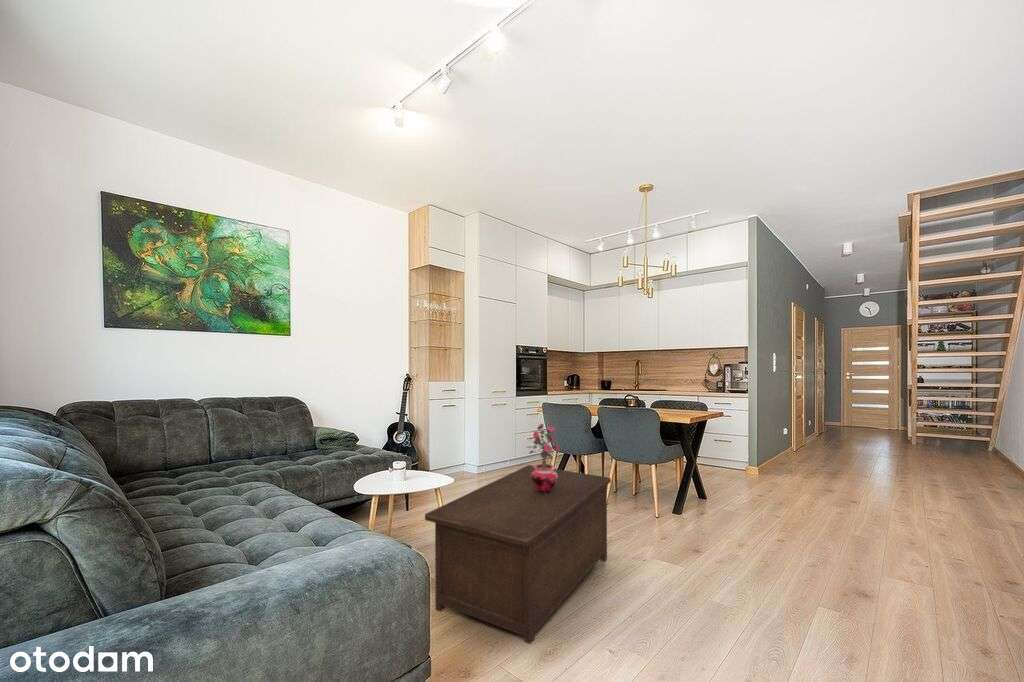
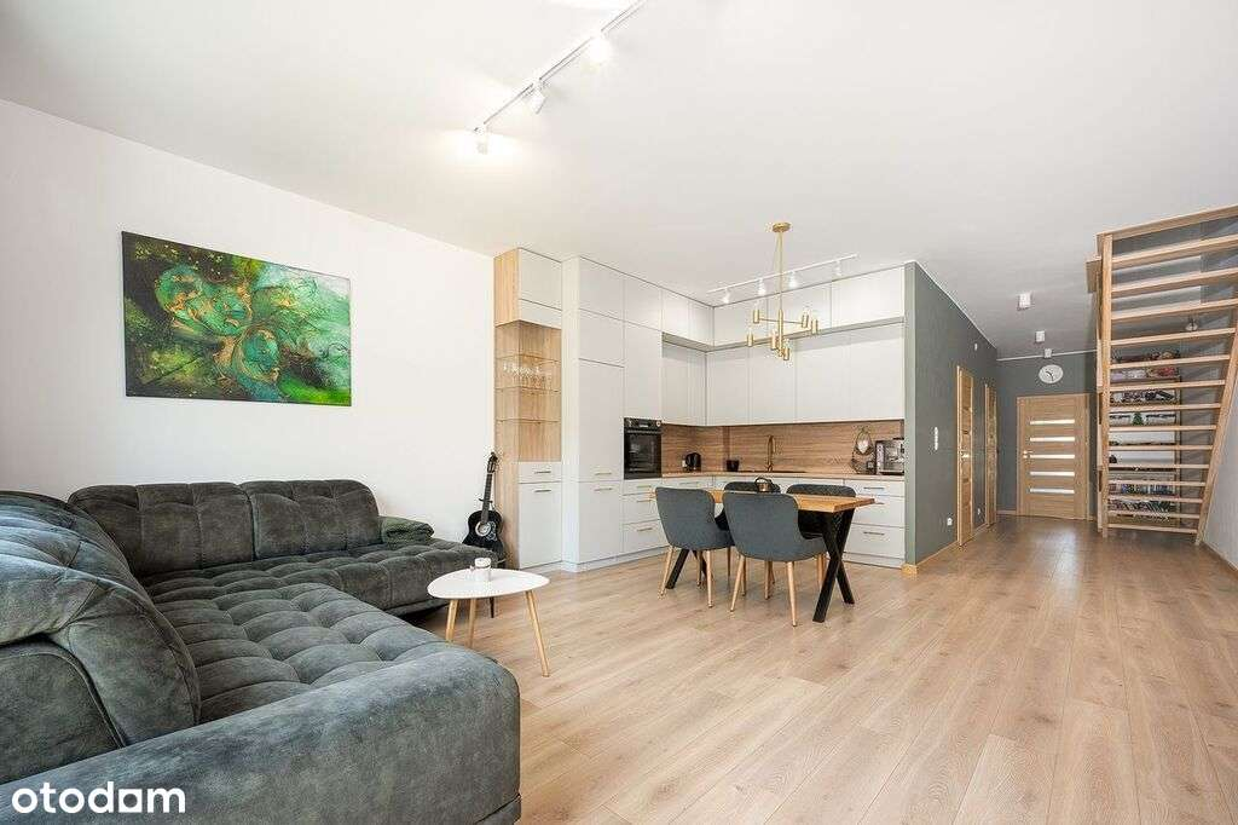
- potted plant (542, 456)
- cabinet (528, 538)
